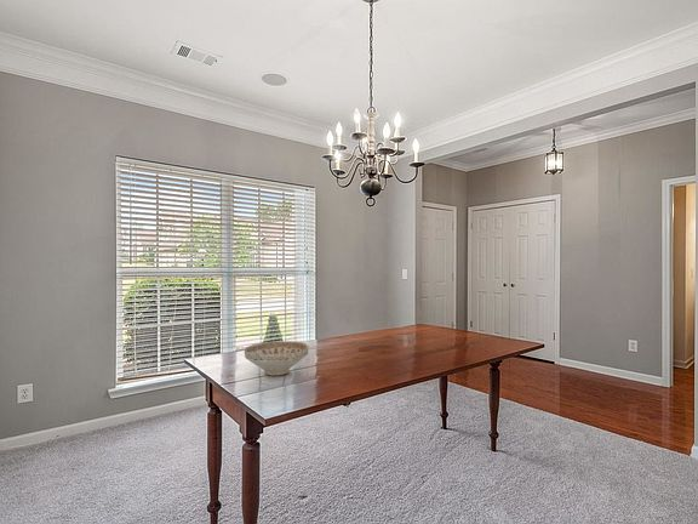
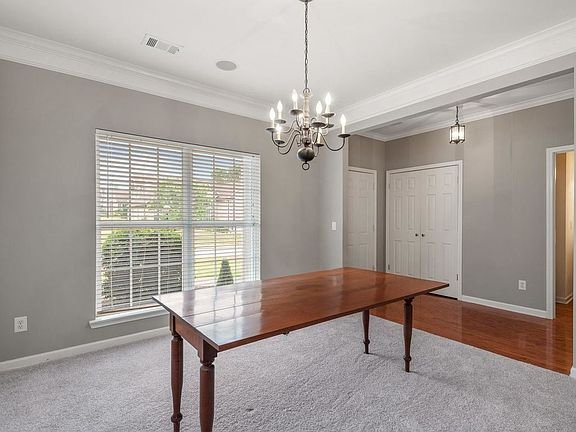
- decorative bowl (276, 359)
